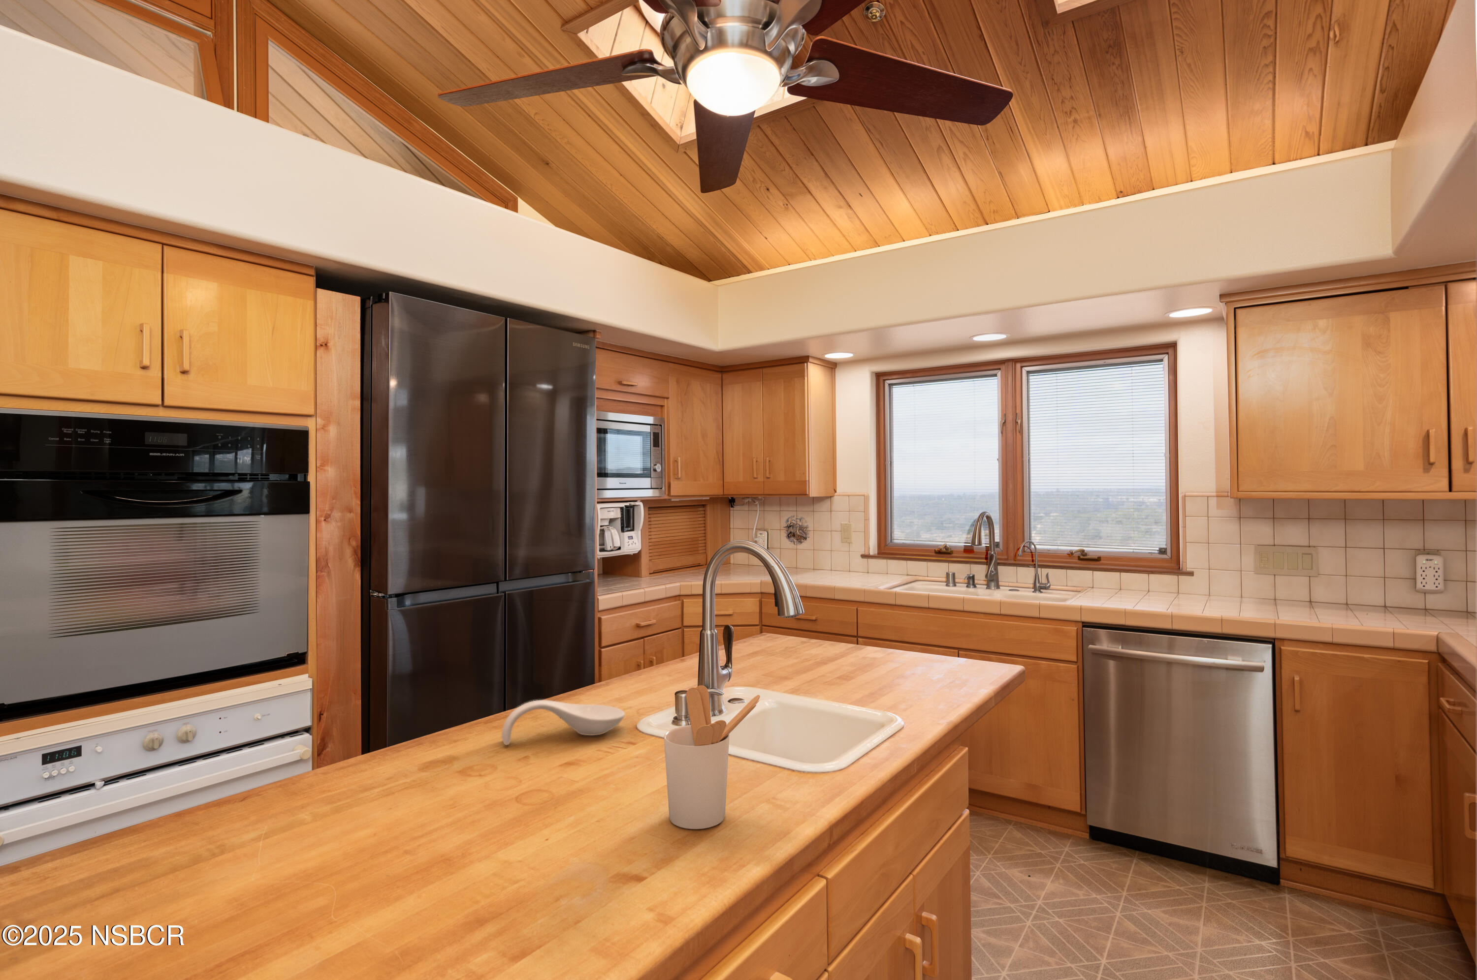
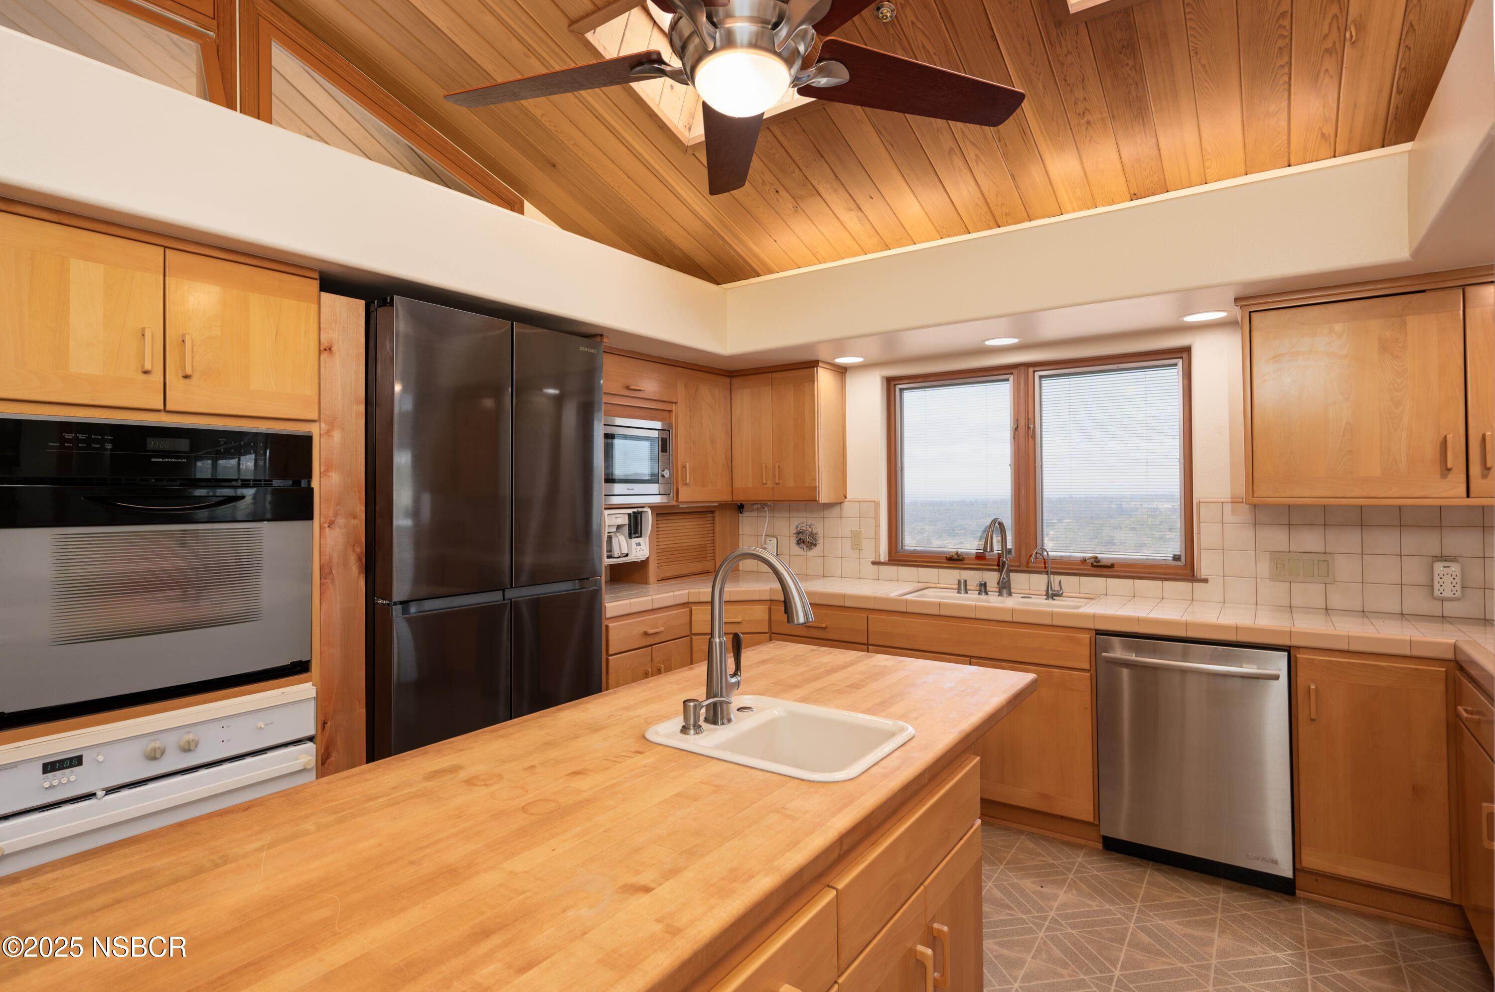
- utensil holder (713, 755)
- spoon rest (566, 716)
